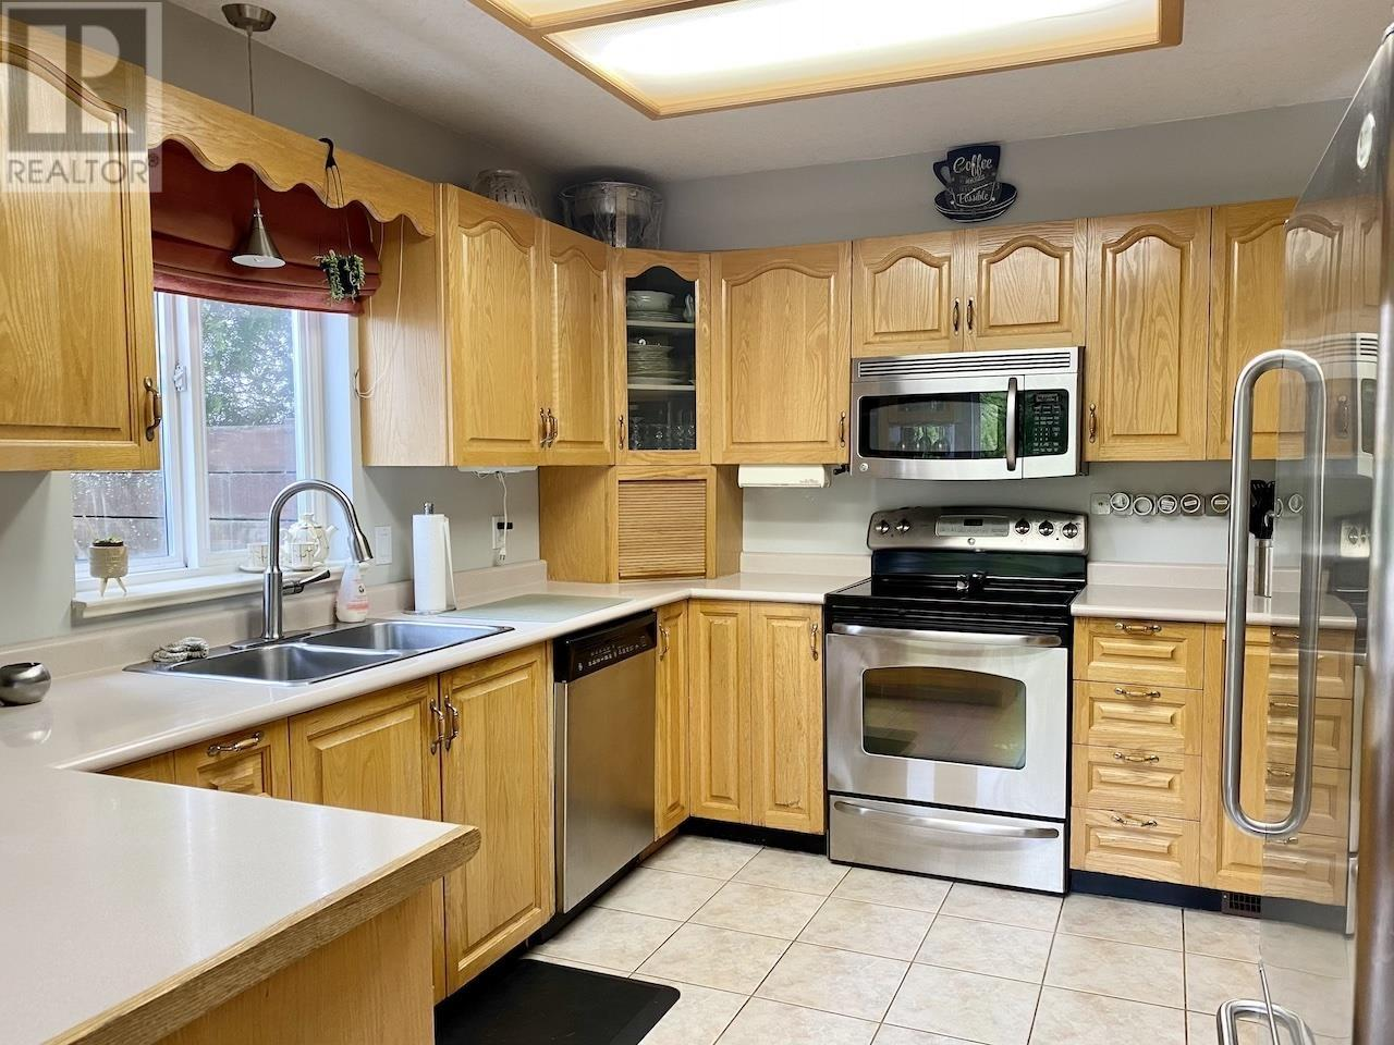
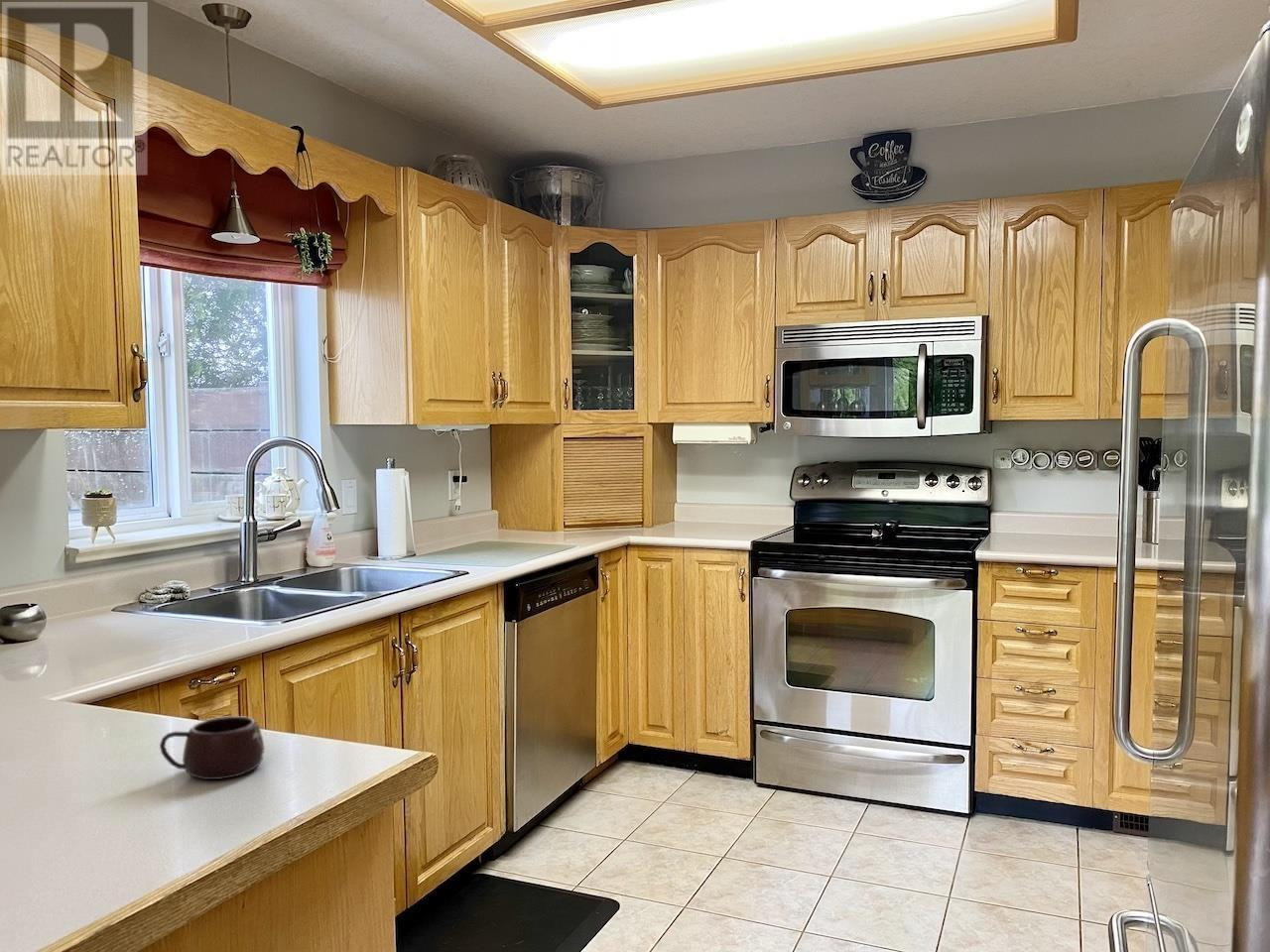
+ mug (212, 748)
